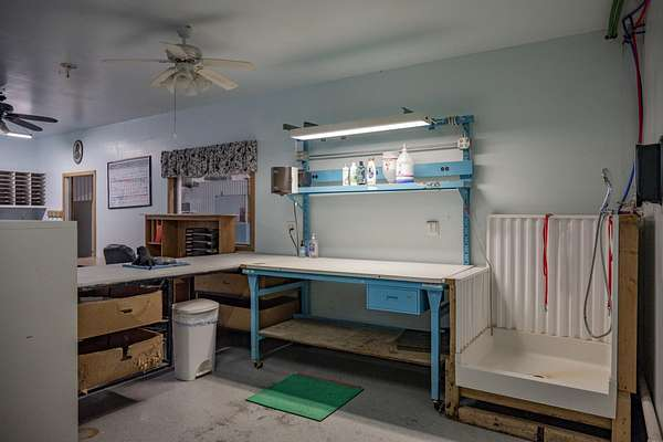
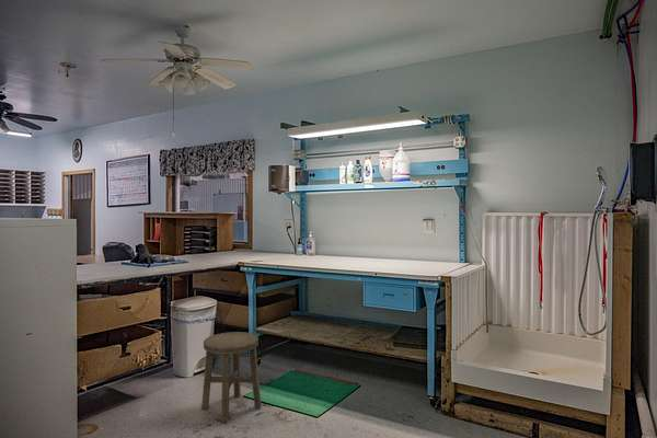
+ stool (232, 373)
